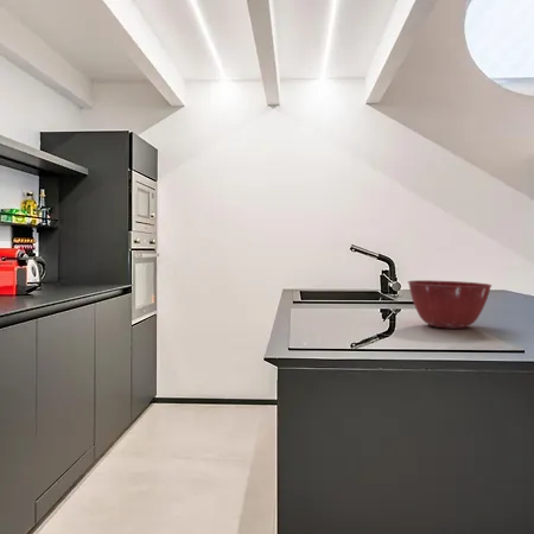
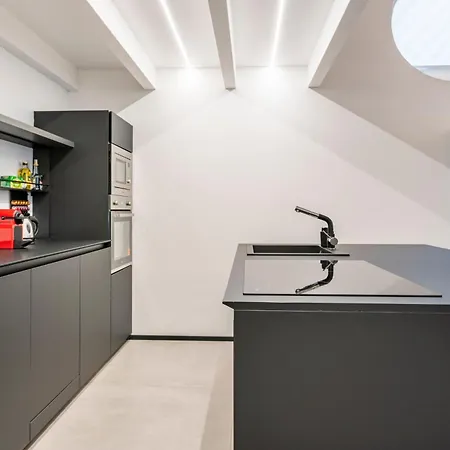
- mixing bowl (447, 304)
